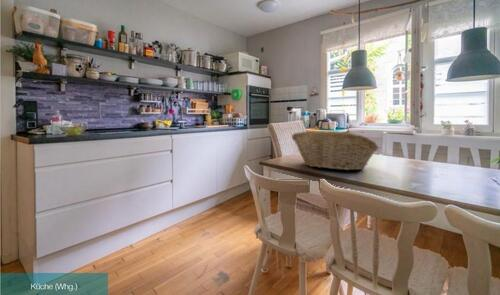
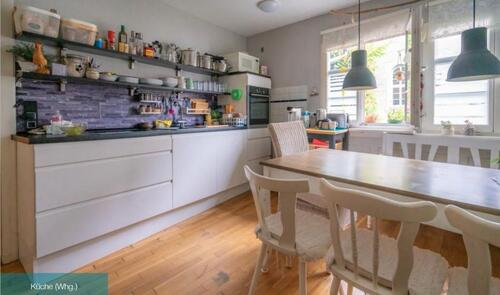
- fruit basket (331, 149)
